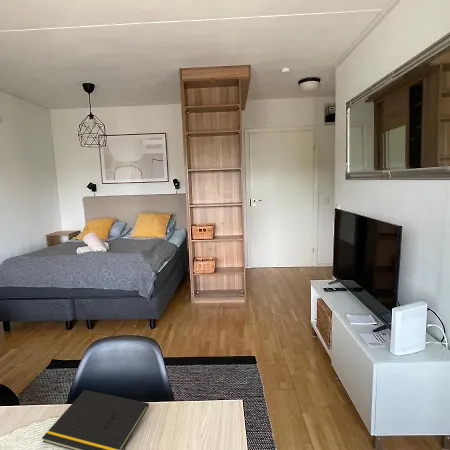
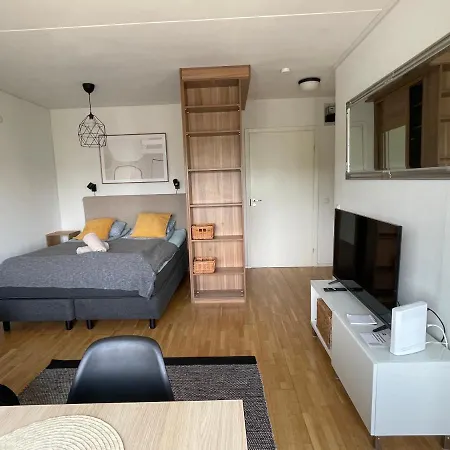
- notepad (97, 421)
